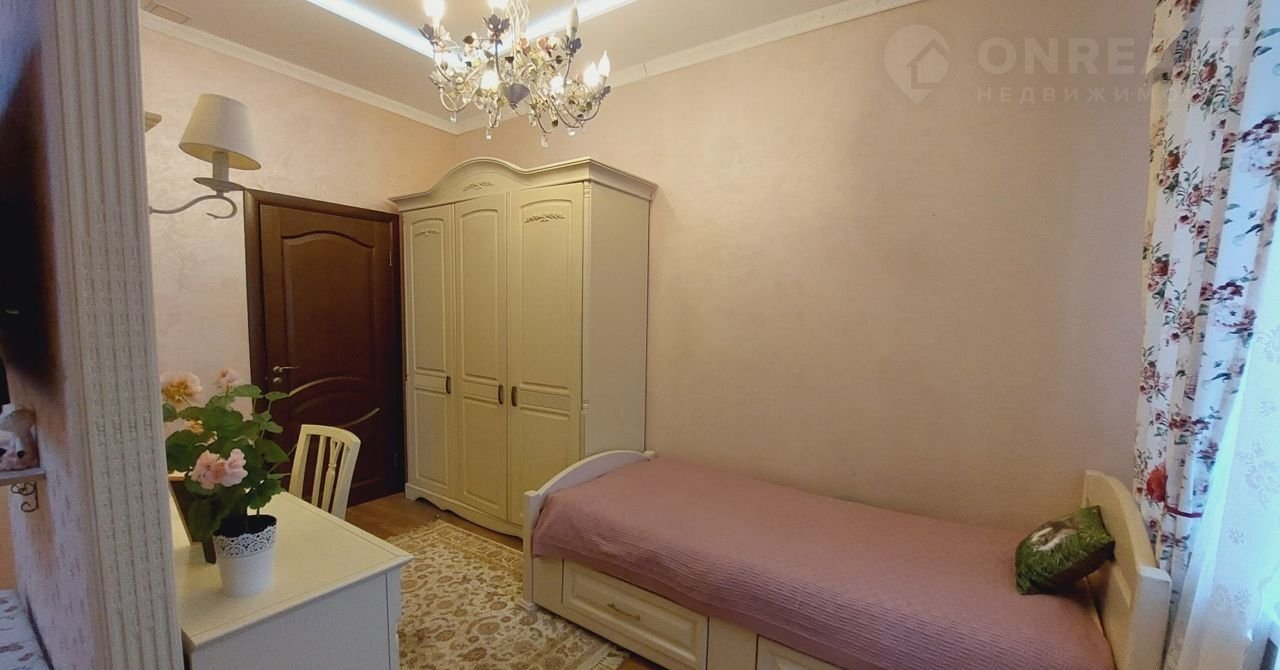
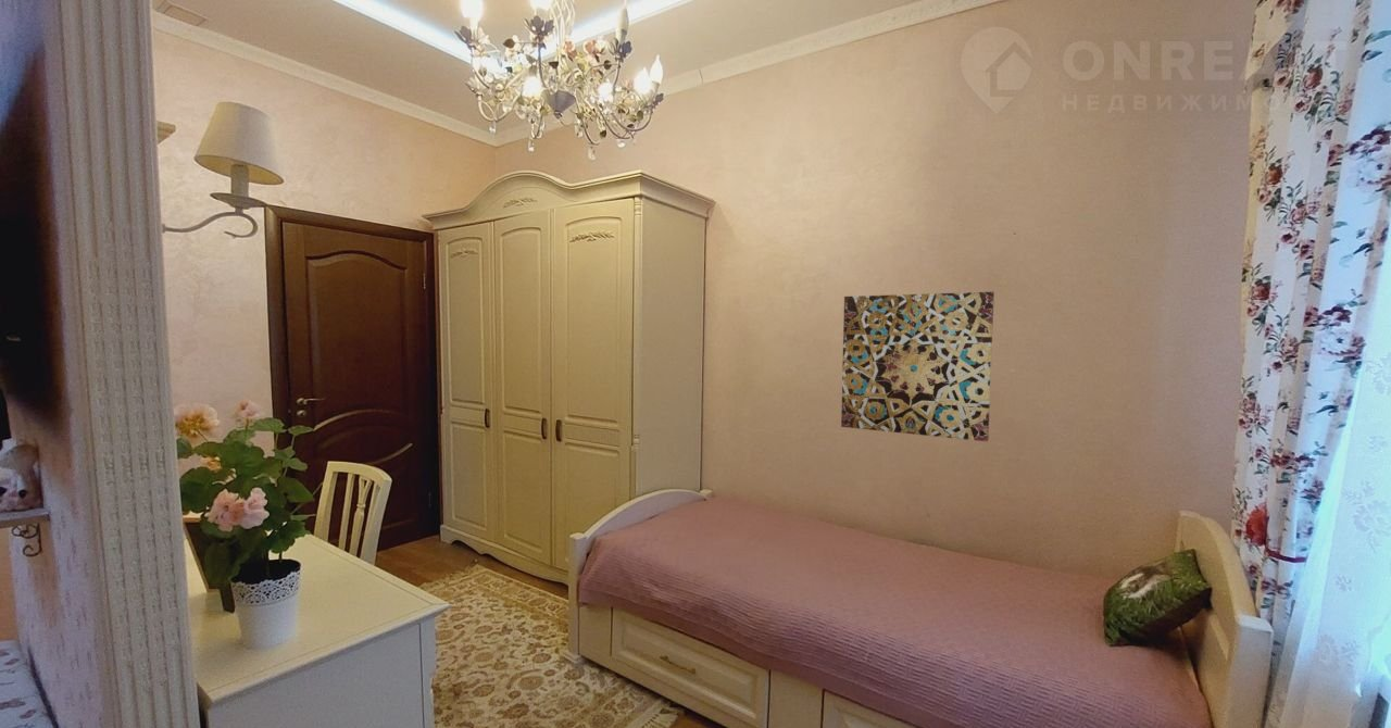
+ wall art (912, 364)
